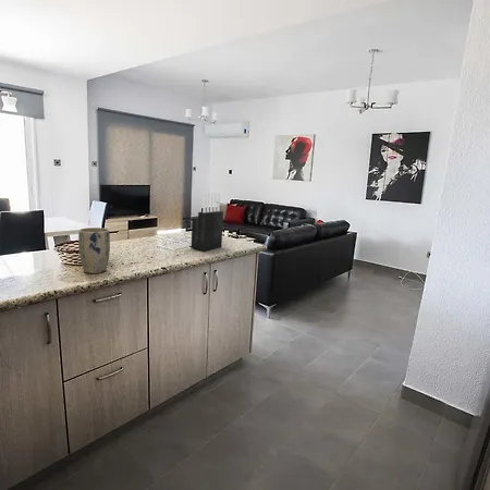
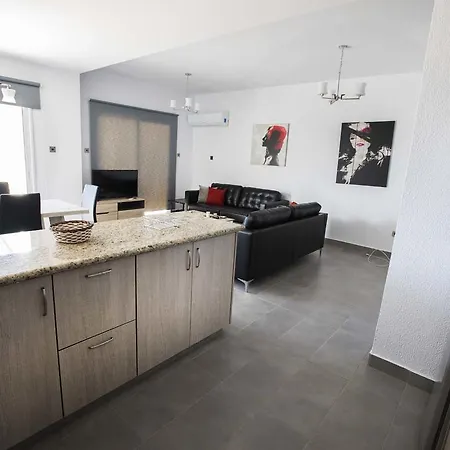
- plant pot (94, 250)
- knife block (206, 220)
